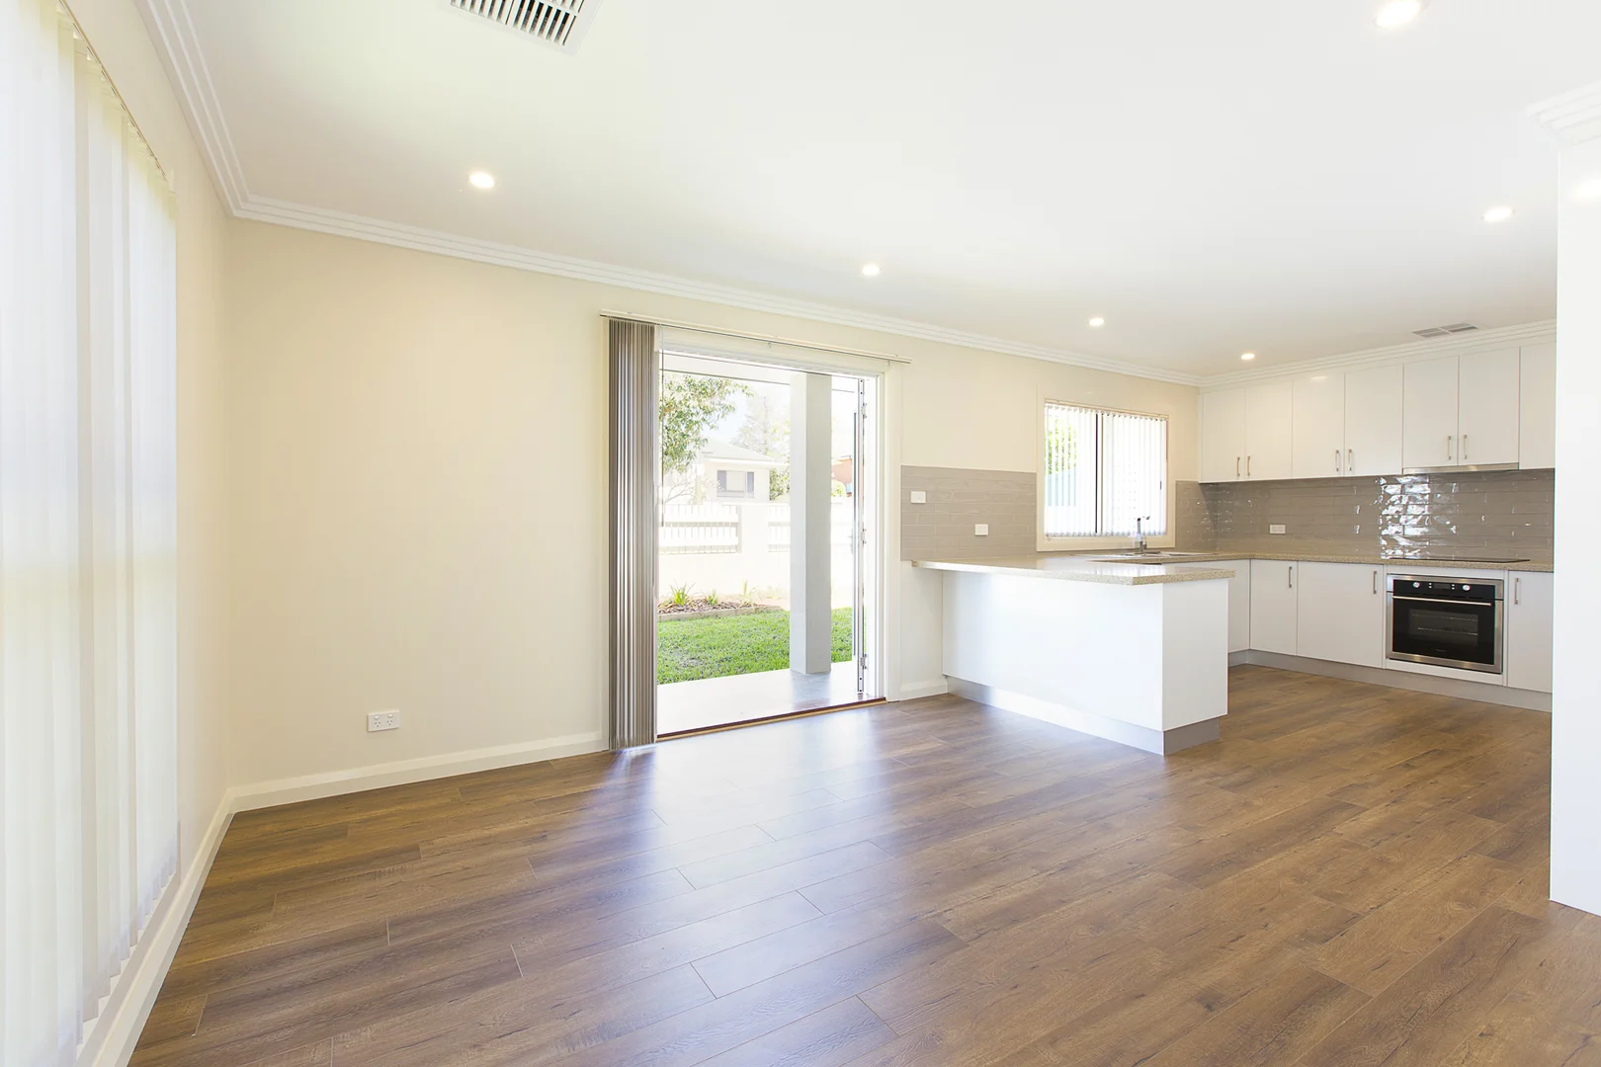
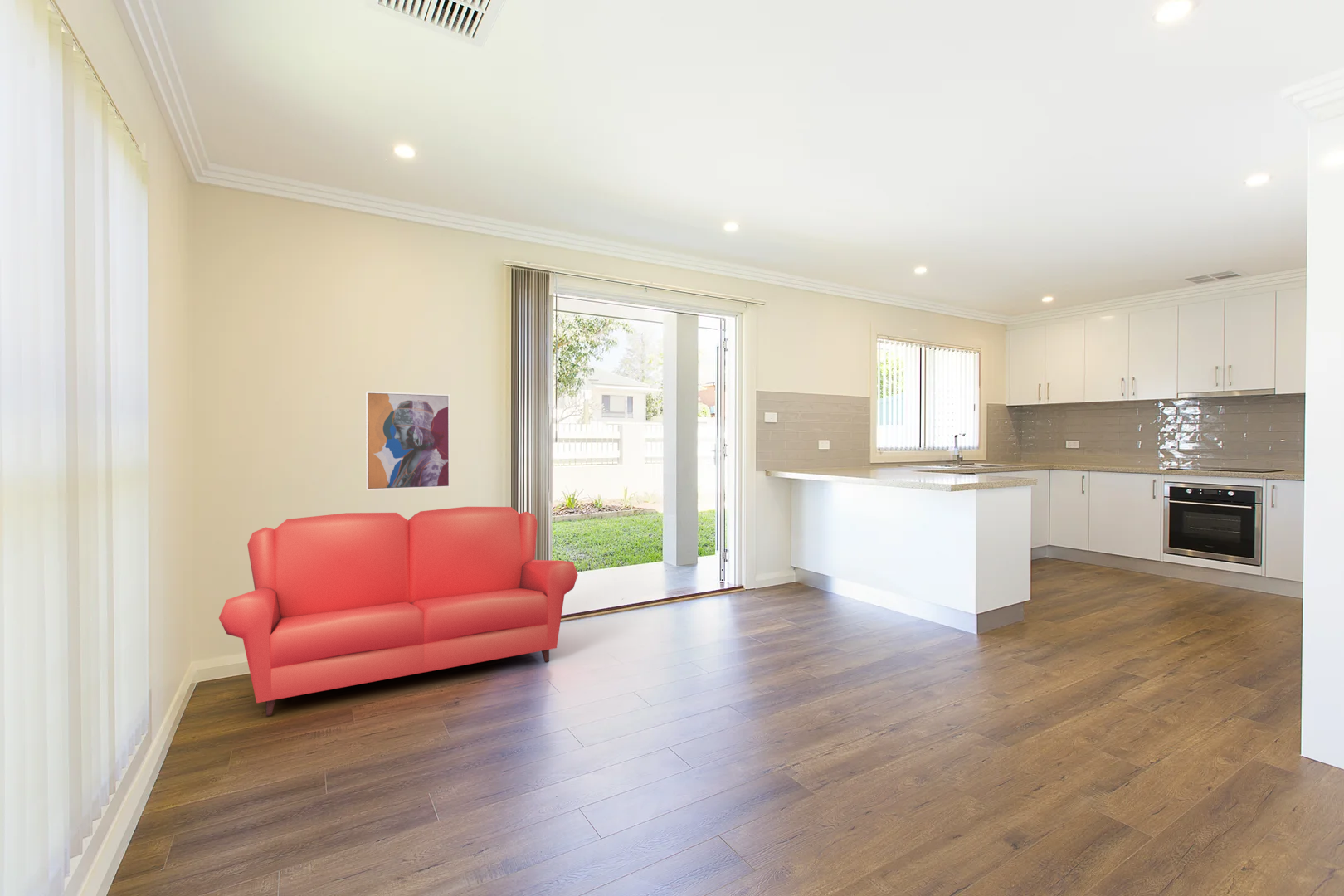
+ wall art (409, 441)
+ sofa (414, 590)
